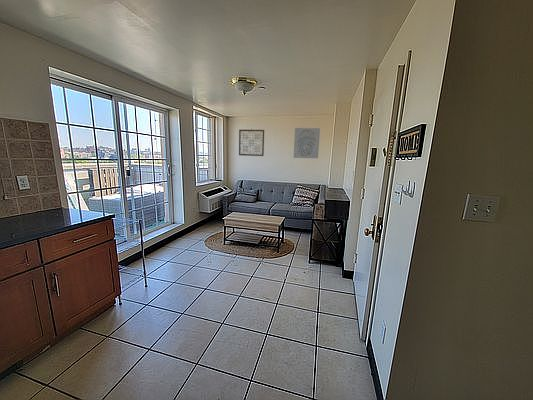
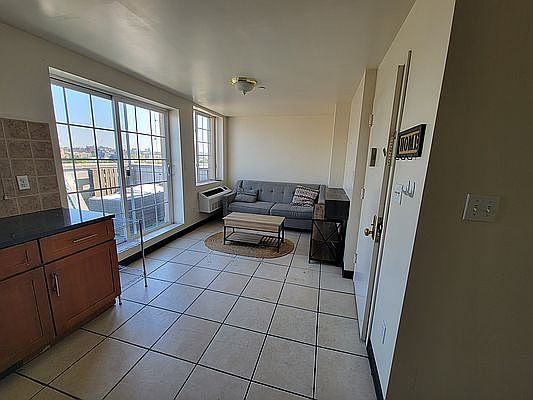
- wall art (306, 143)
- wall art (250, 142)
